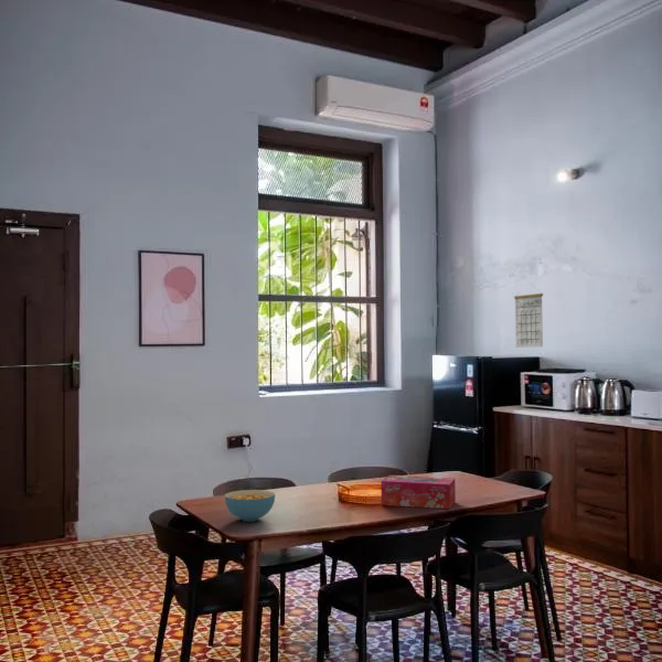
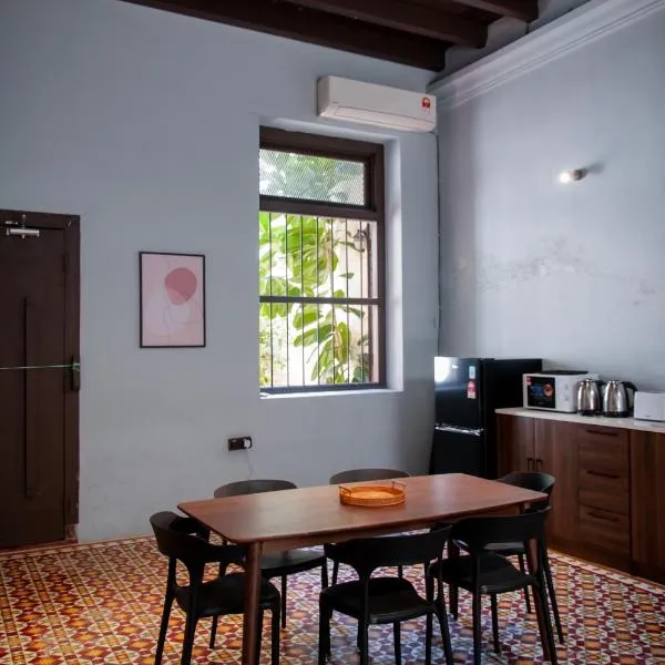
- tissue box (418, 491)
- cereal bowl (249, 506)
- calendar (528, 314)
